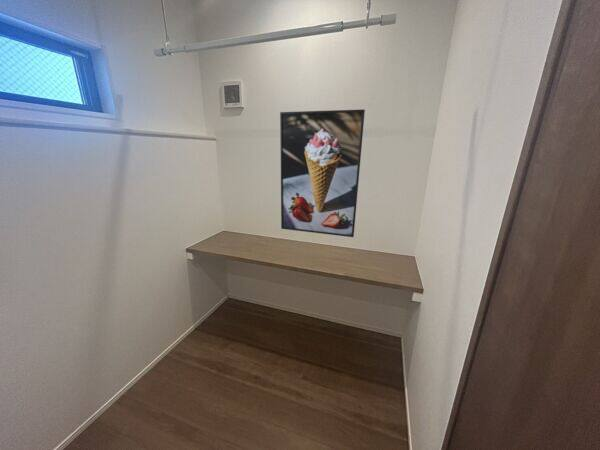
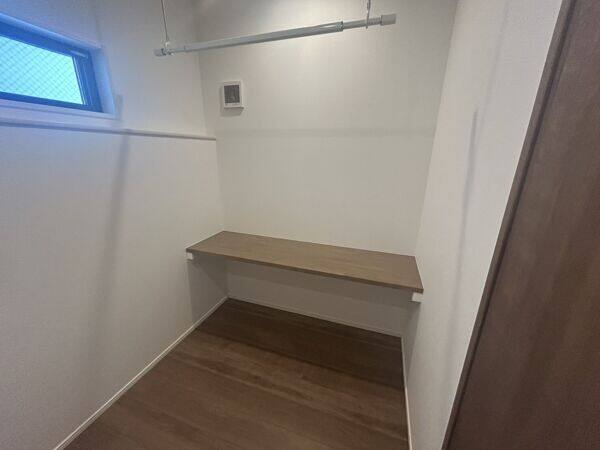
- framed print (318, 176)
